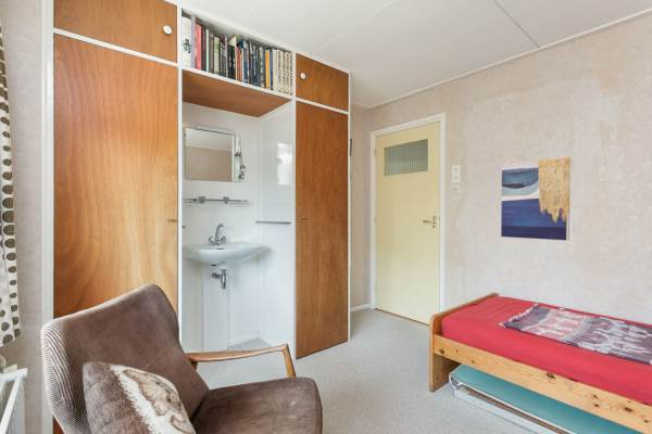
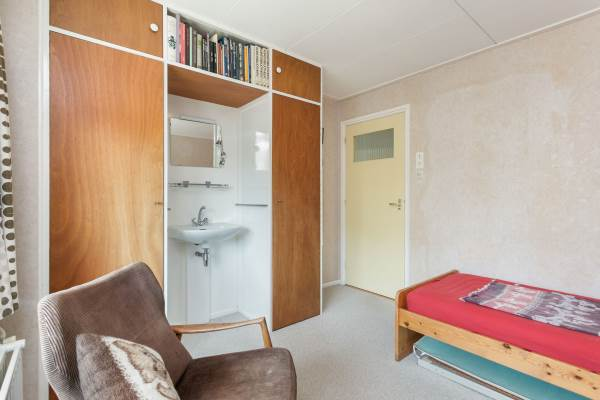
- wall art (532, 200)
